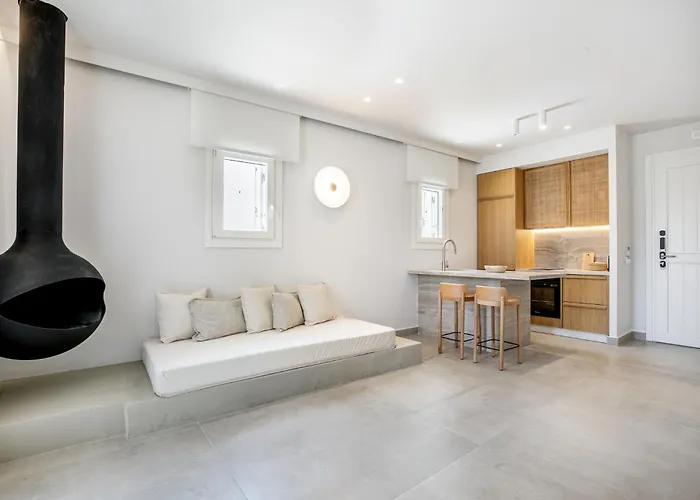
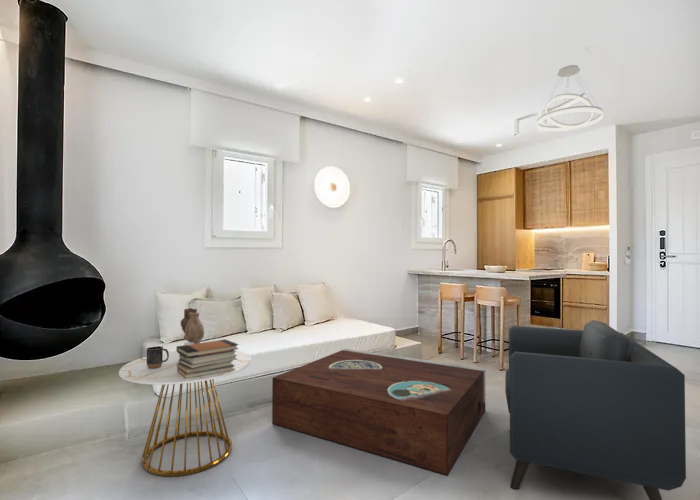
+ armchair (573, 395)
+ side table (187, 398)
+ pendant light (568, 97)
+ book stack (207, 357)
+ mug (157, 356)
+ vase (191, 341)
+ stereo (383, 394)
